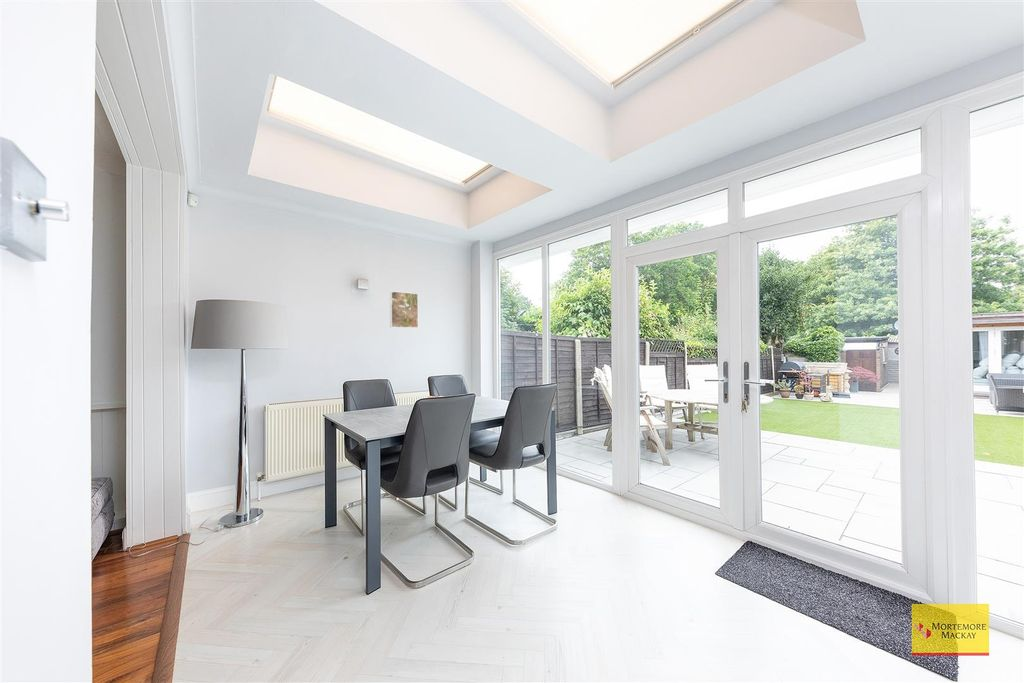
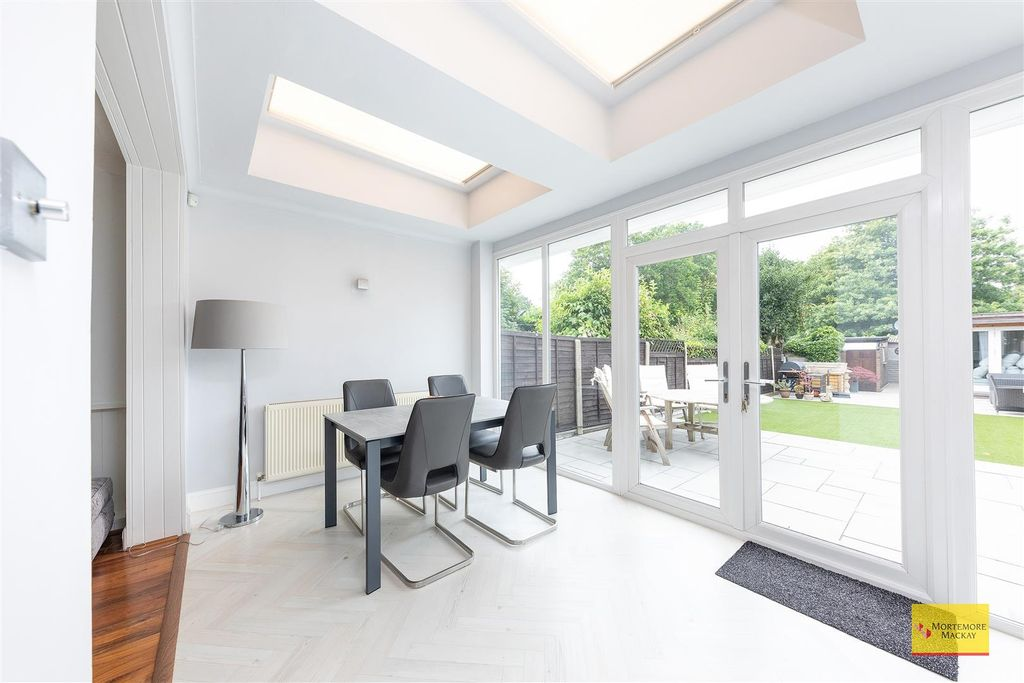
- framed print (404, 310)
